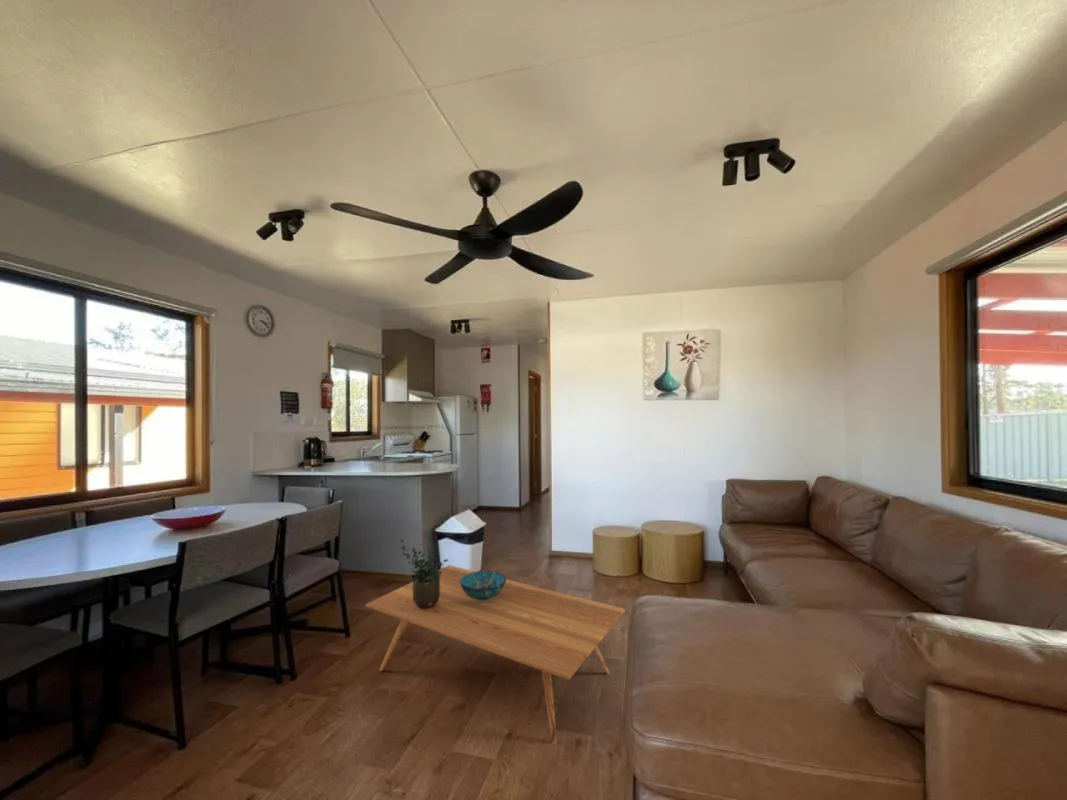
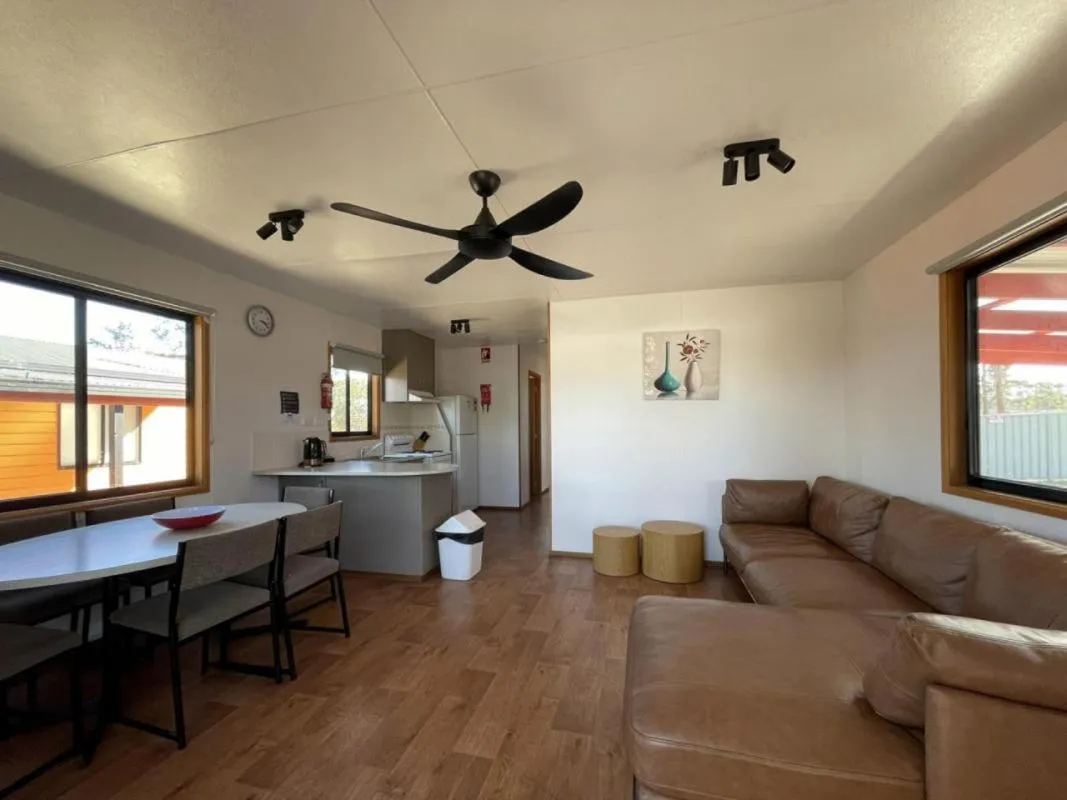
- decorative bowl (483, 588)
- coffee table (493, 639)
- potted plant (423, 571)
